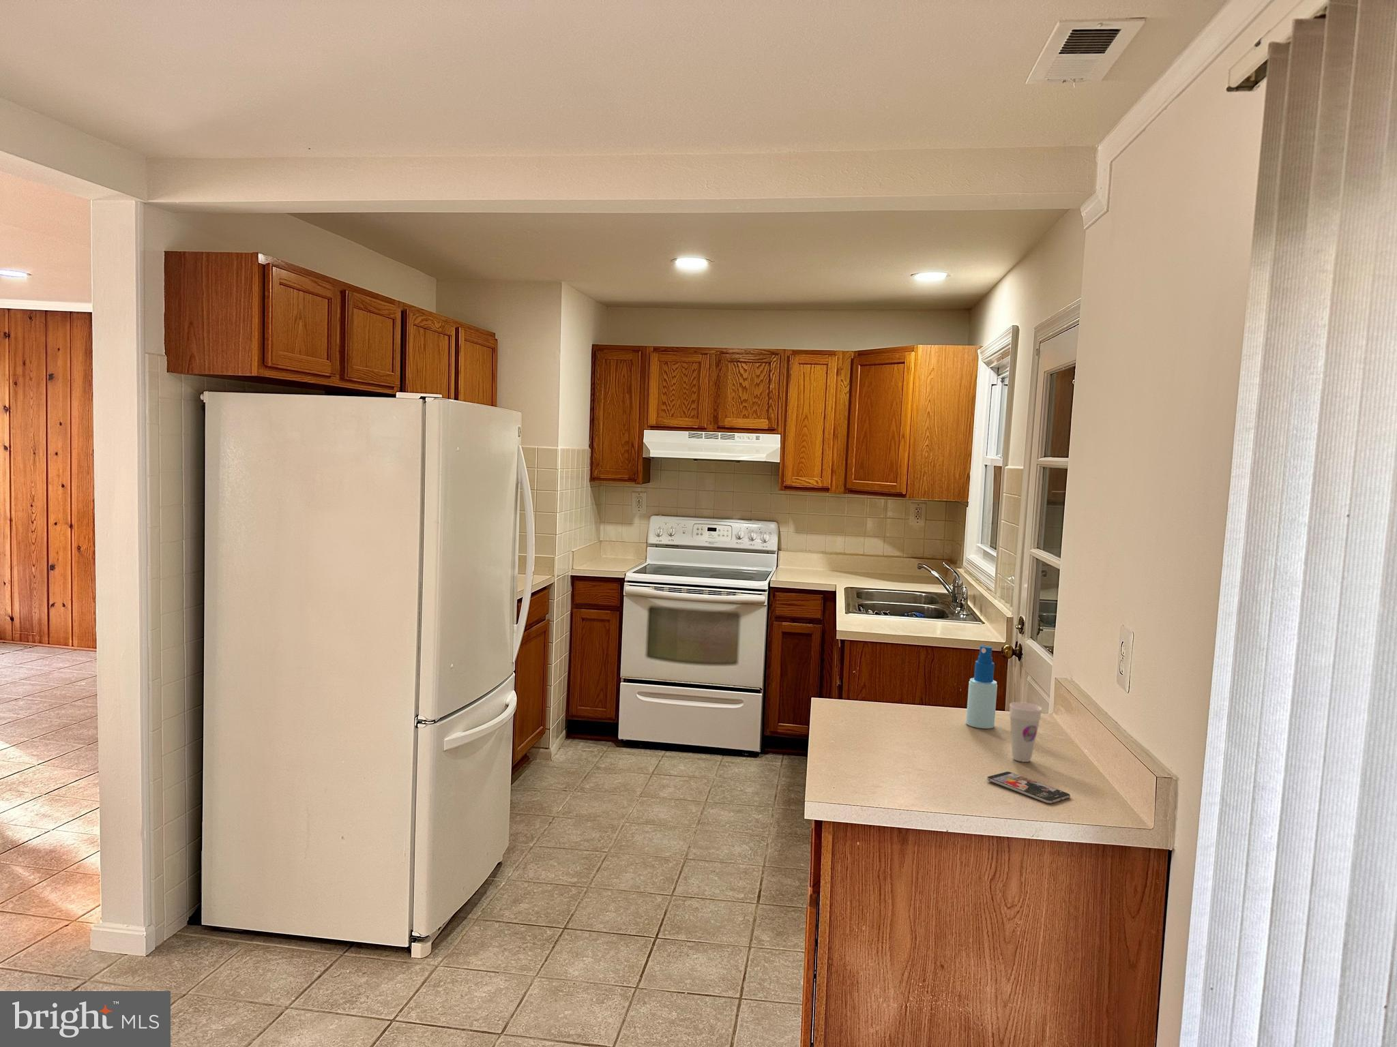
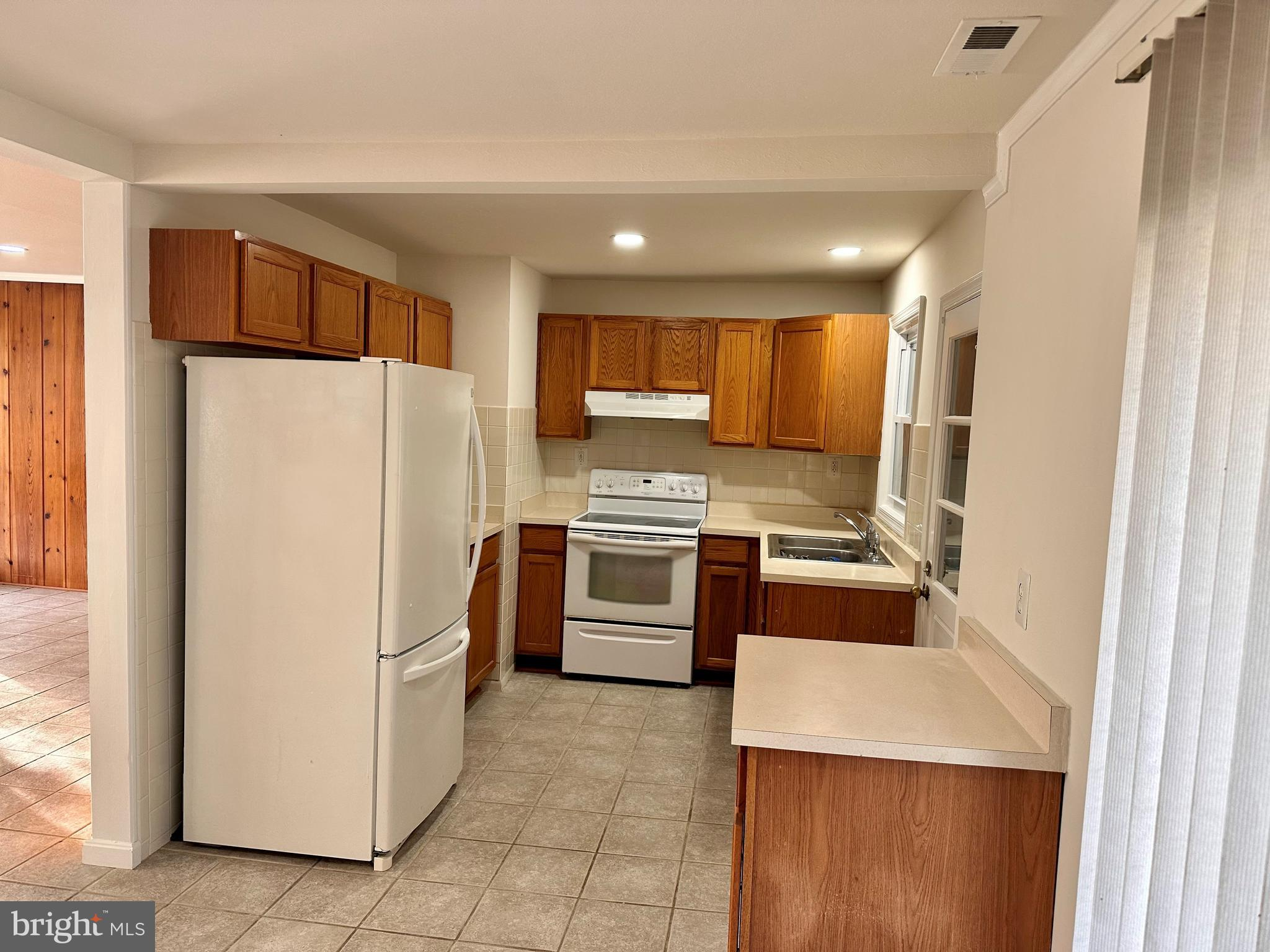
- cup (1023, 732)
- spray bottle (983, 685)
- smartphone (1027, 786)
